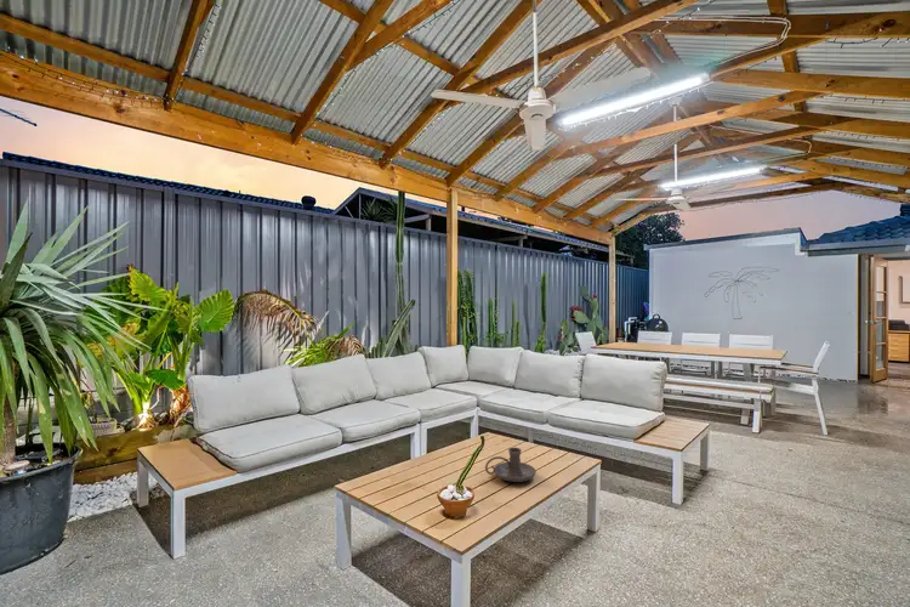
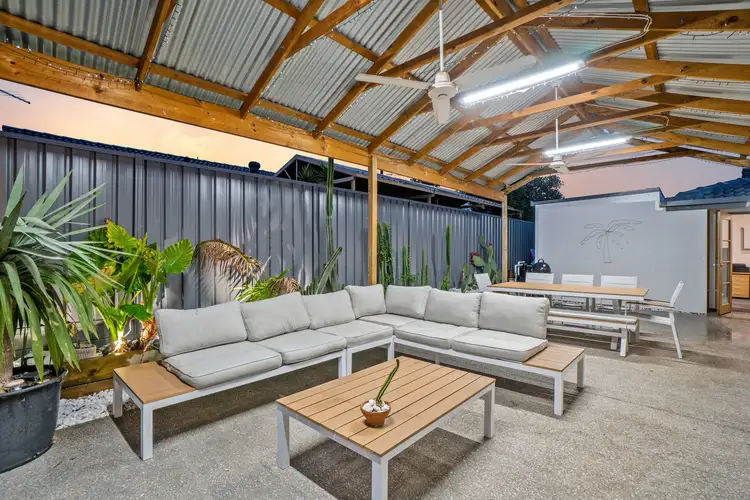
- candle holder (510, 463)
